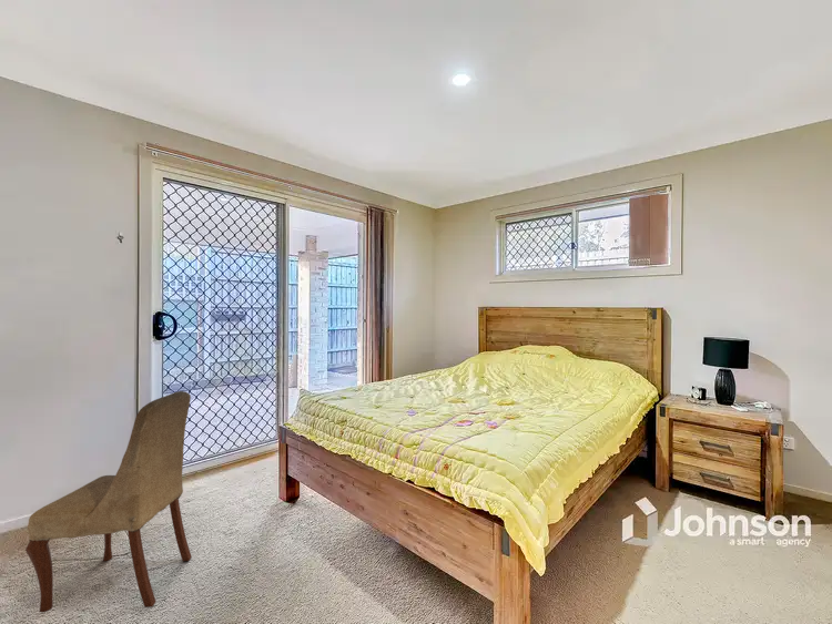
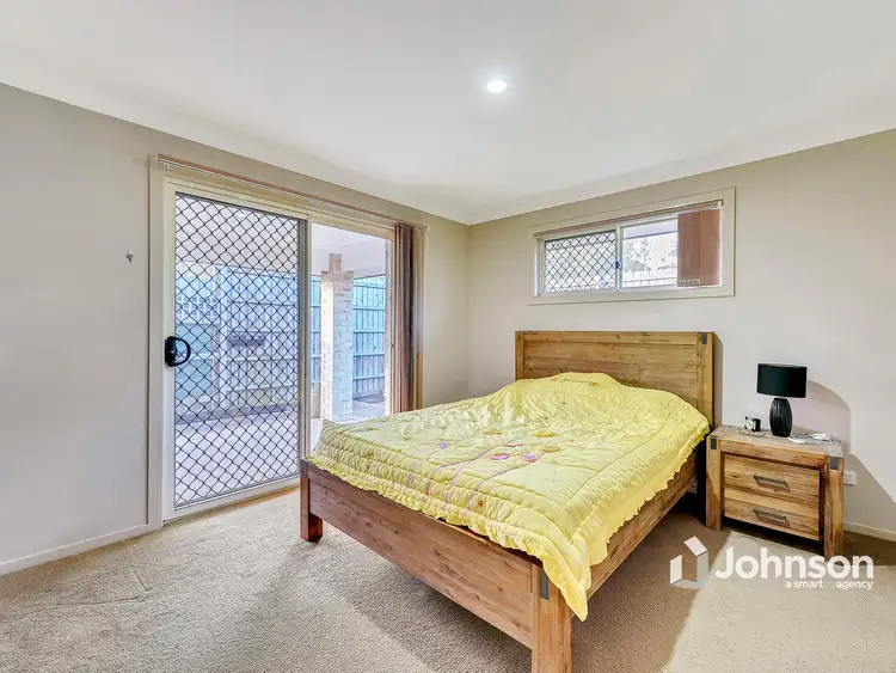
- chair (121, 487)
